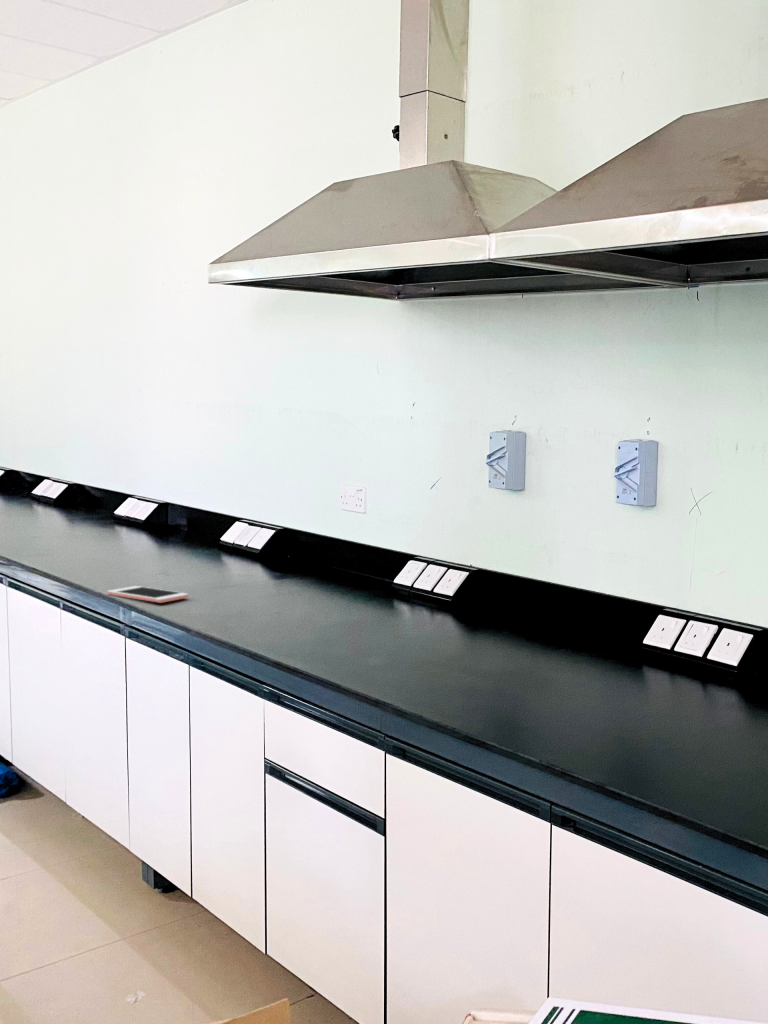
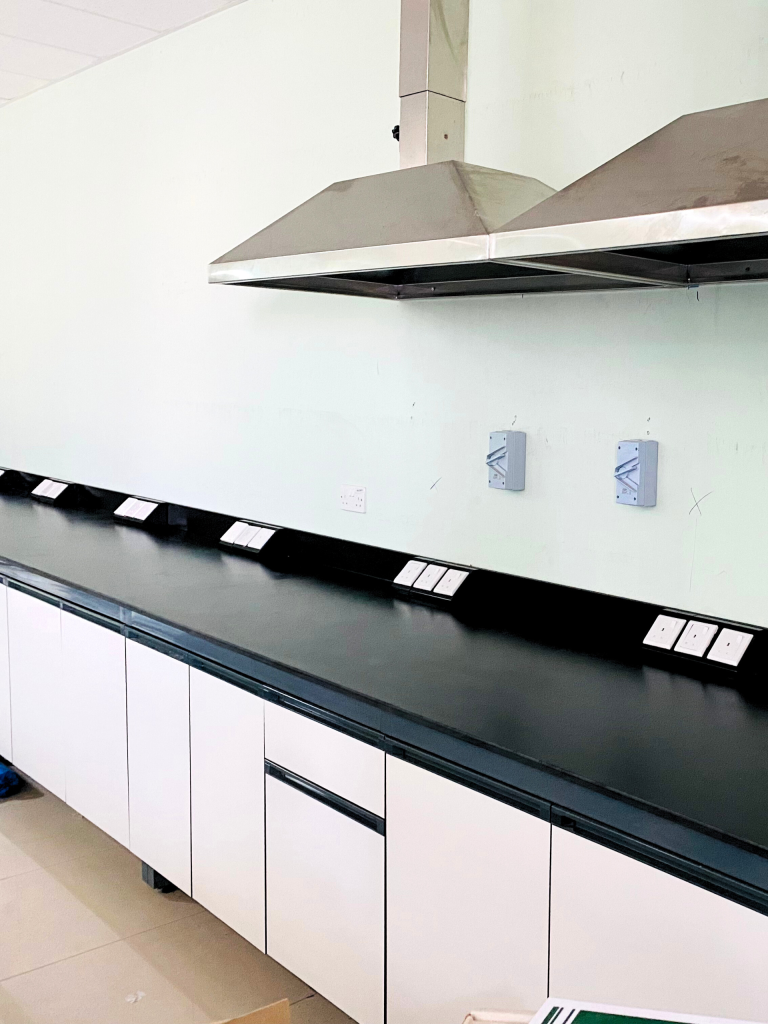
- cell phone (147, 594)
